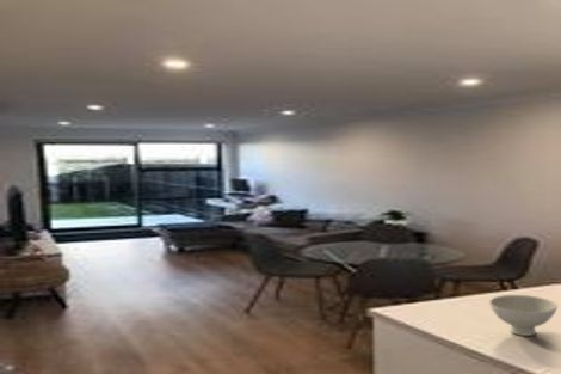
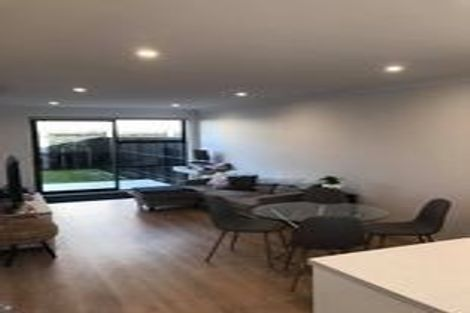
- bowl (522, 317)
